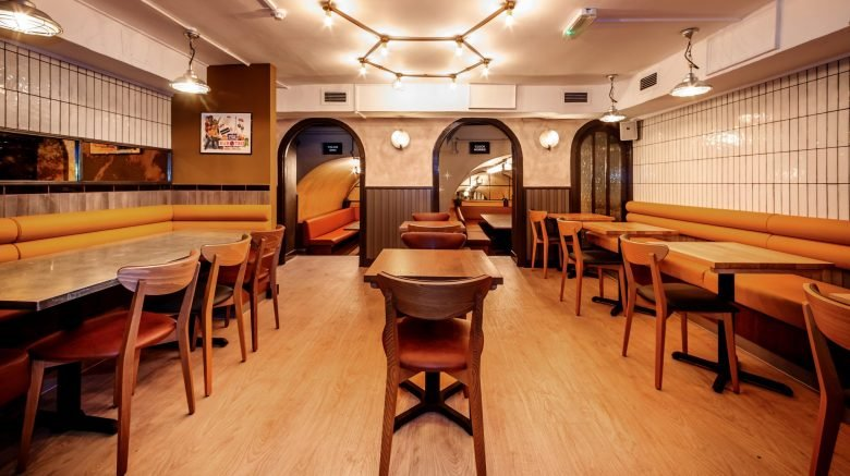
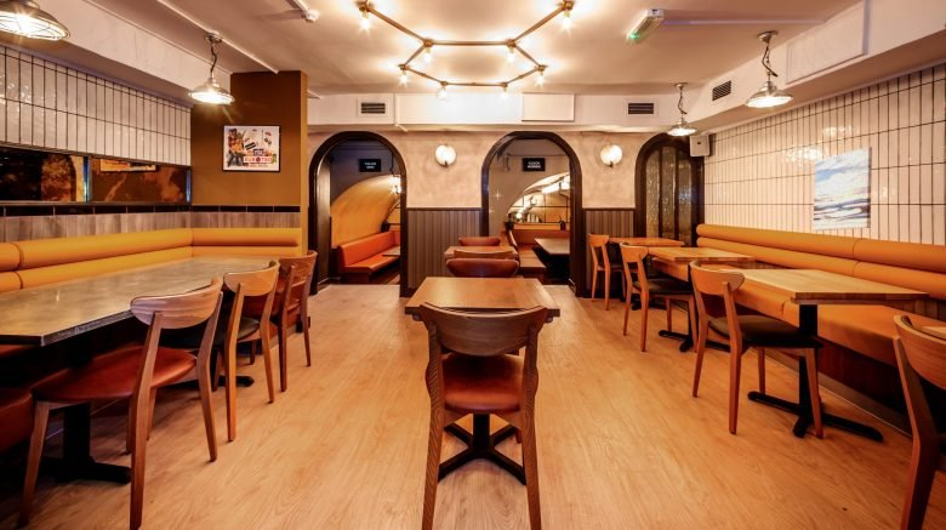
+ wall art (840, 192)
